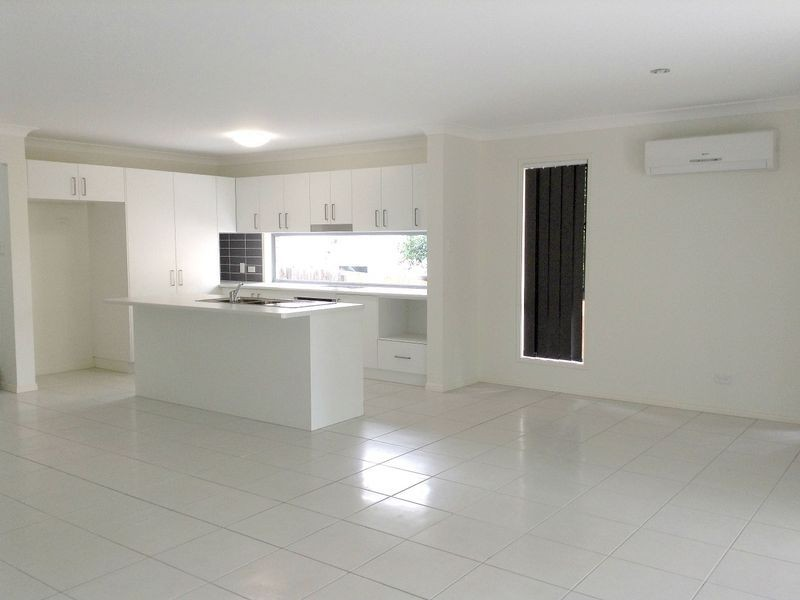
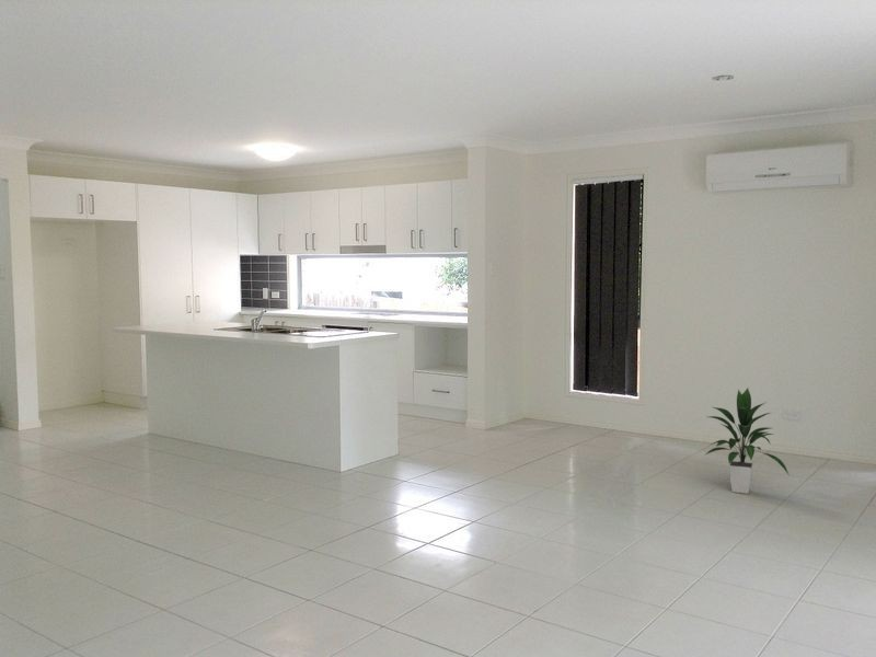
+ indoor plant (745, 440)
